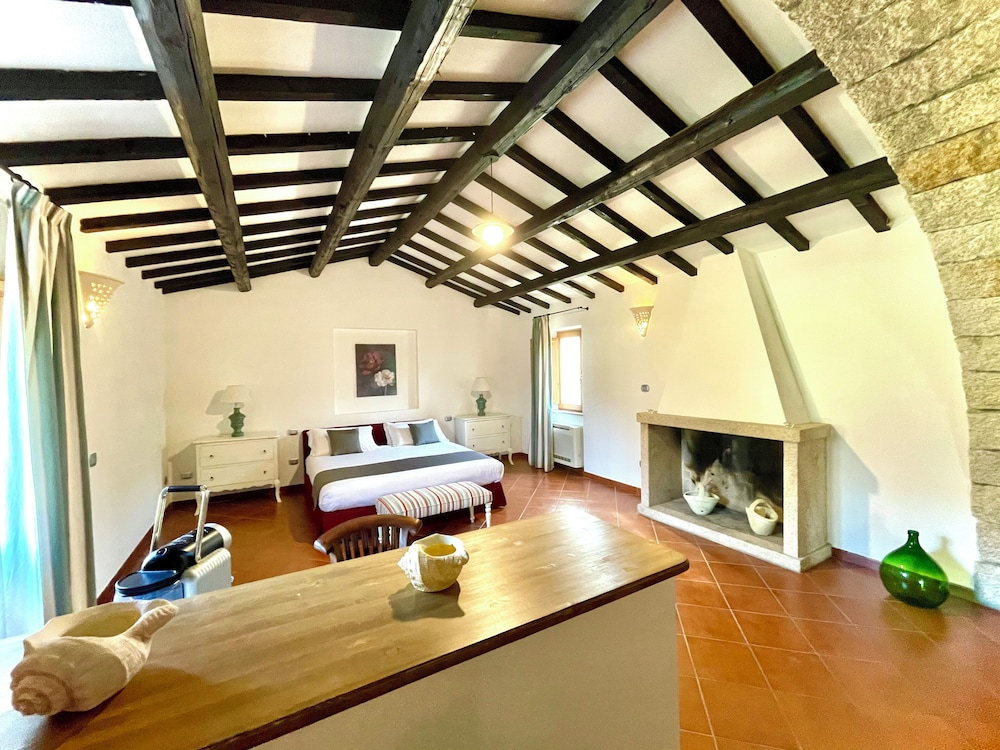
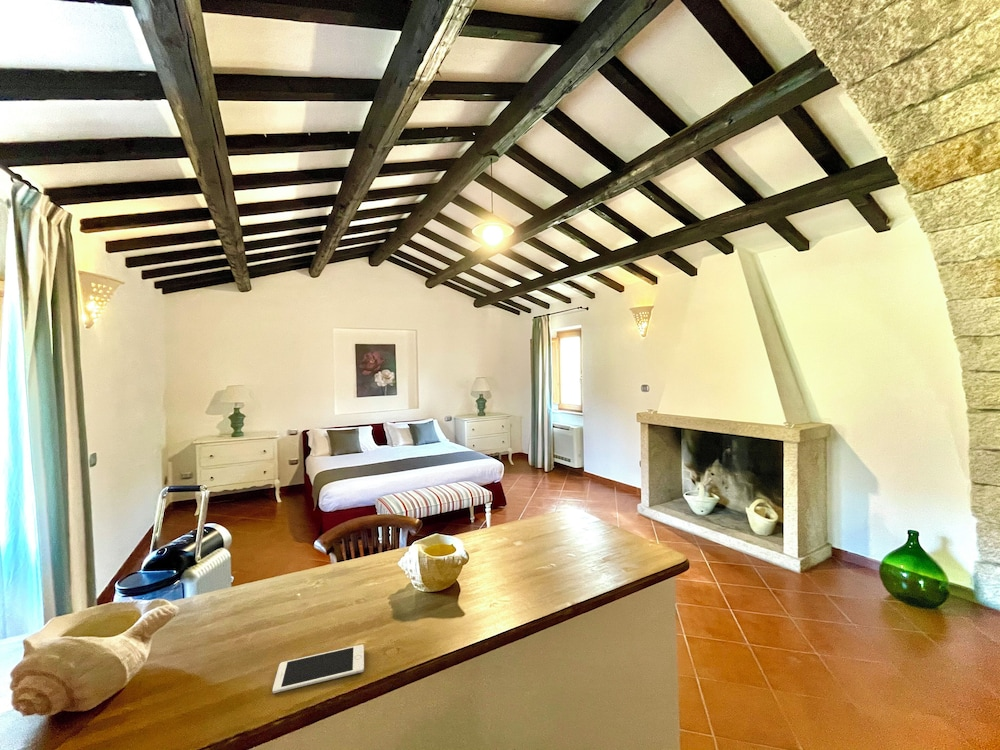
+ cell phone (321, 667)
